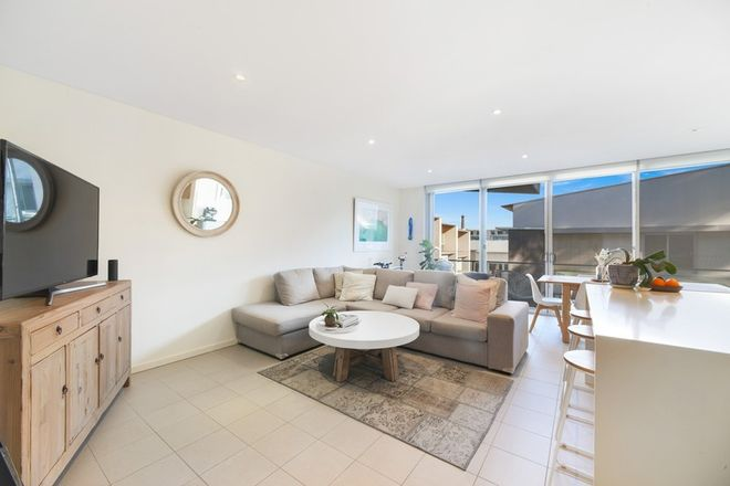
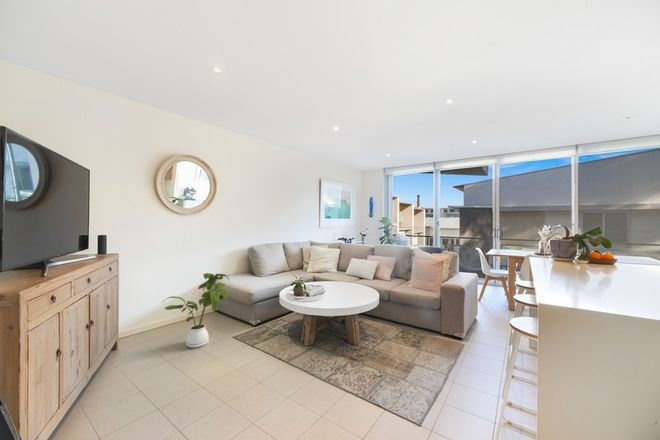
+ house plant (203, 305)
